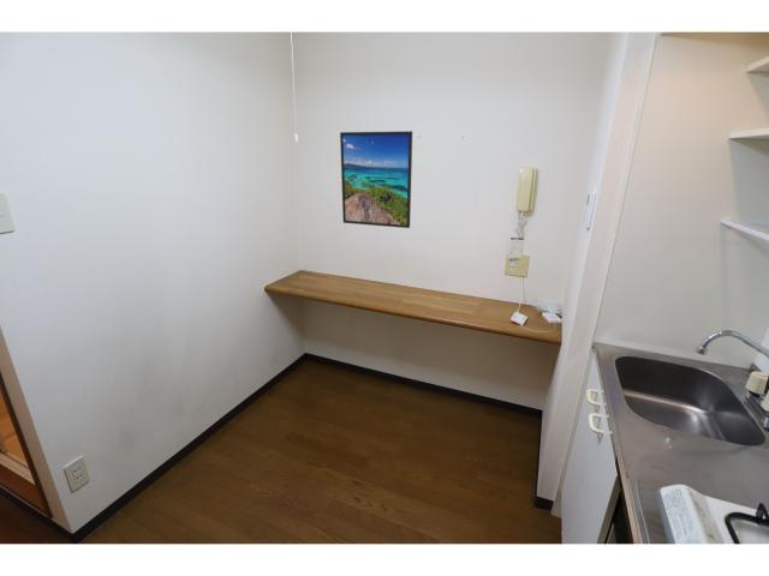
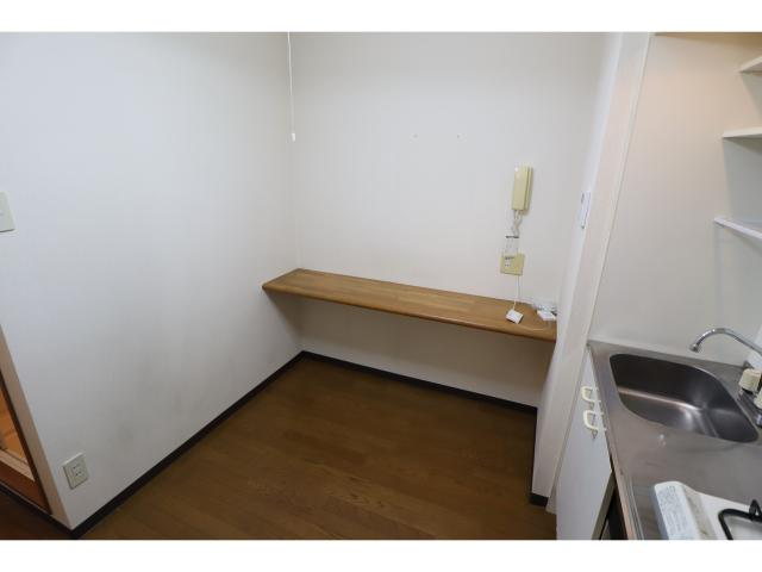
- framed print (375, 180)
